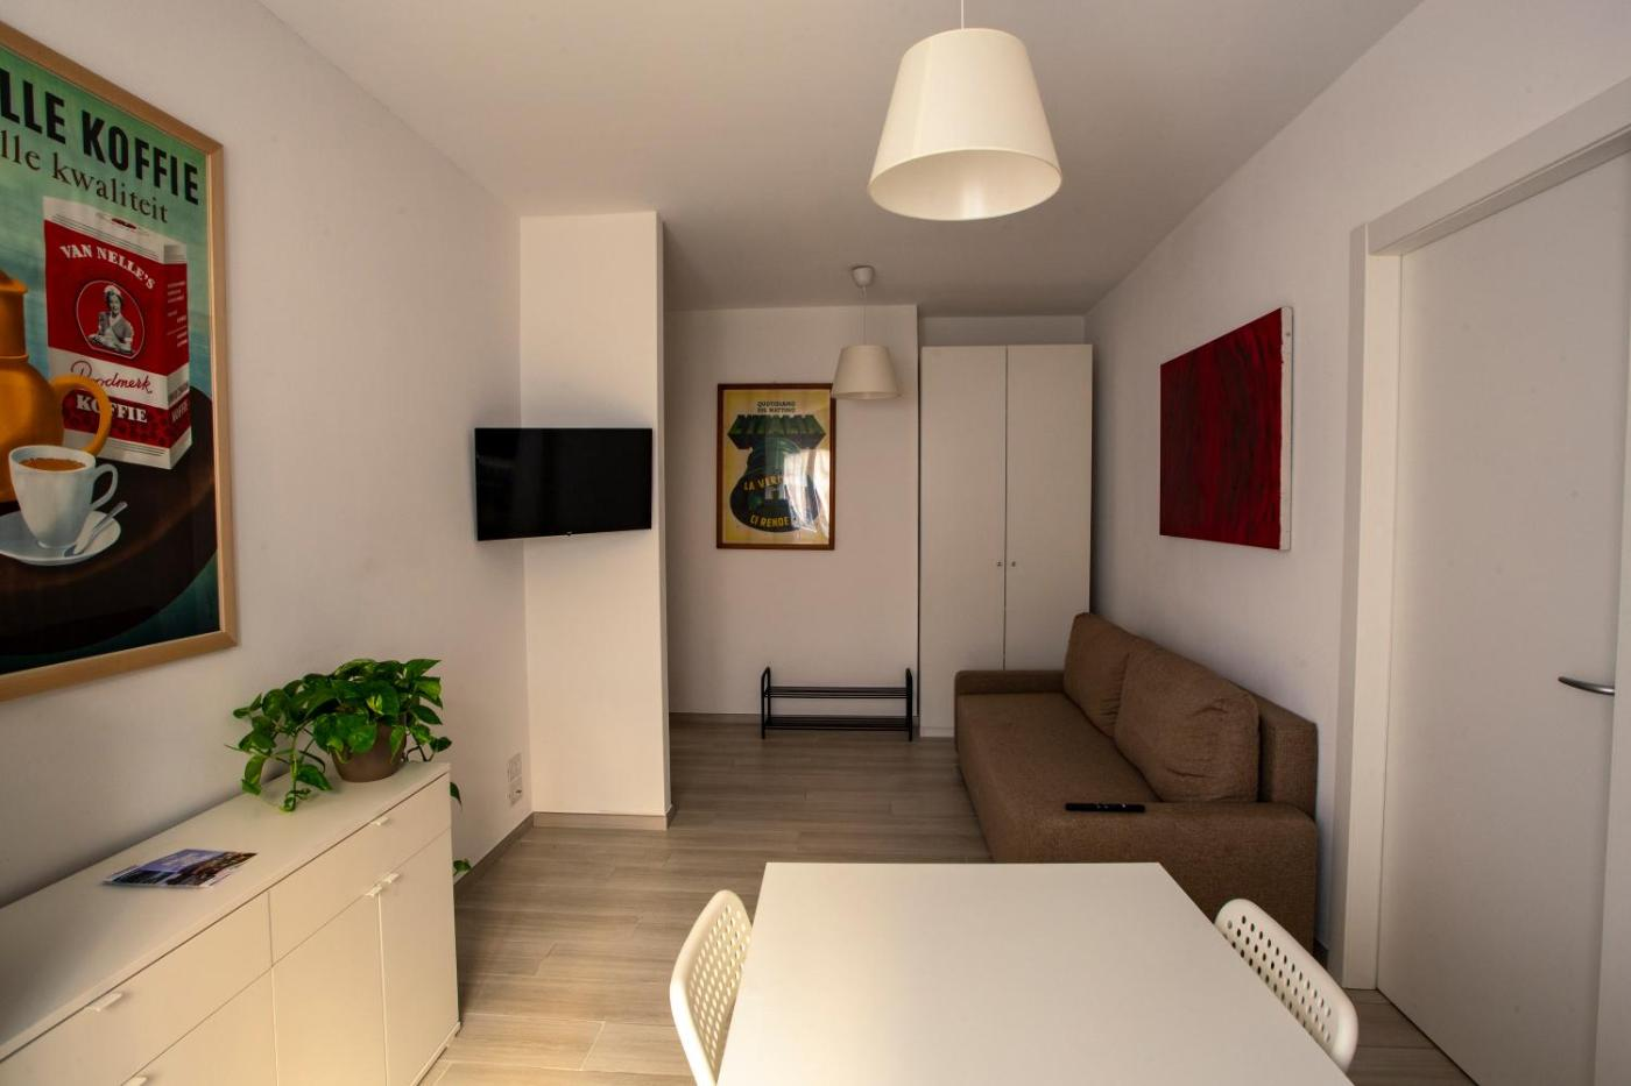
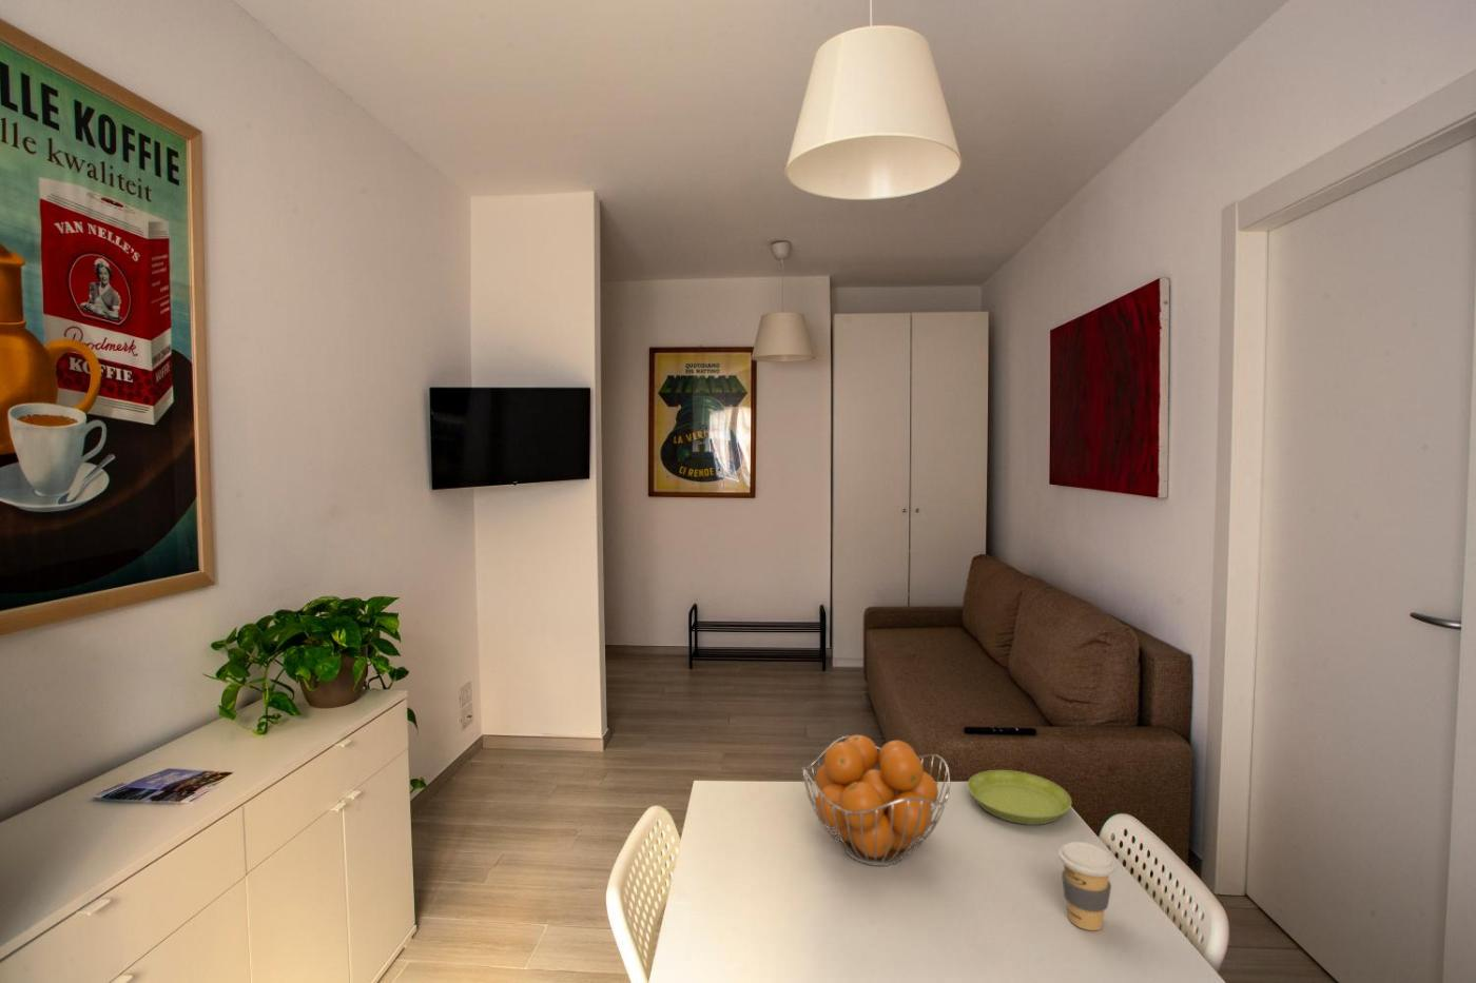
+ fruit basket (874, 795)
+ saucer (1017, 798)
+ coffee cup (1086, 886)
